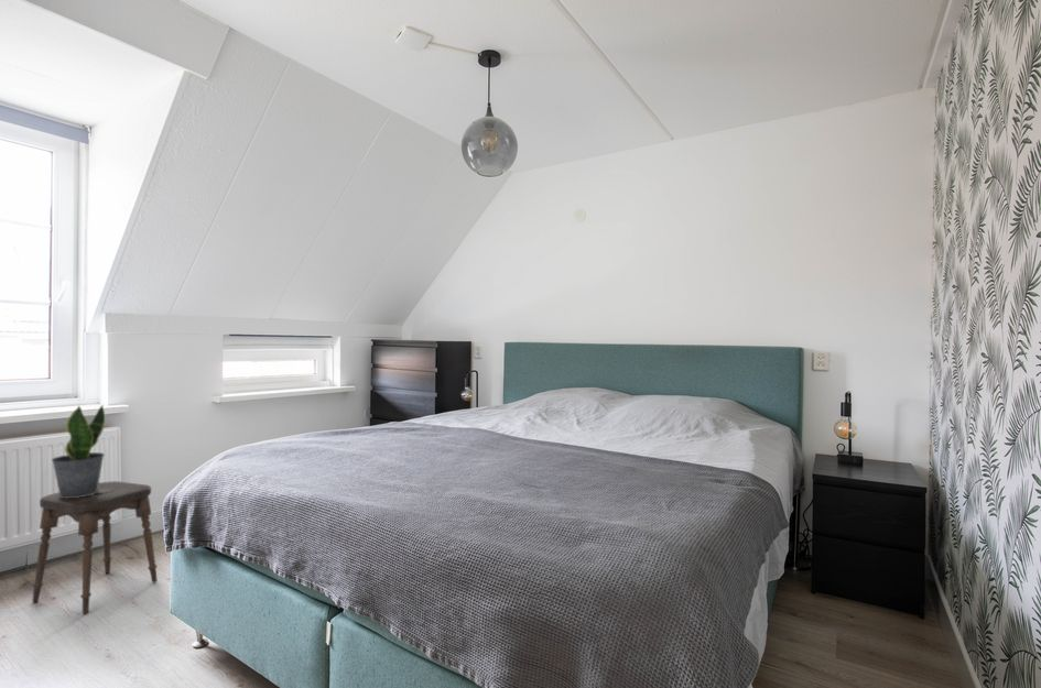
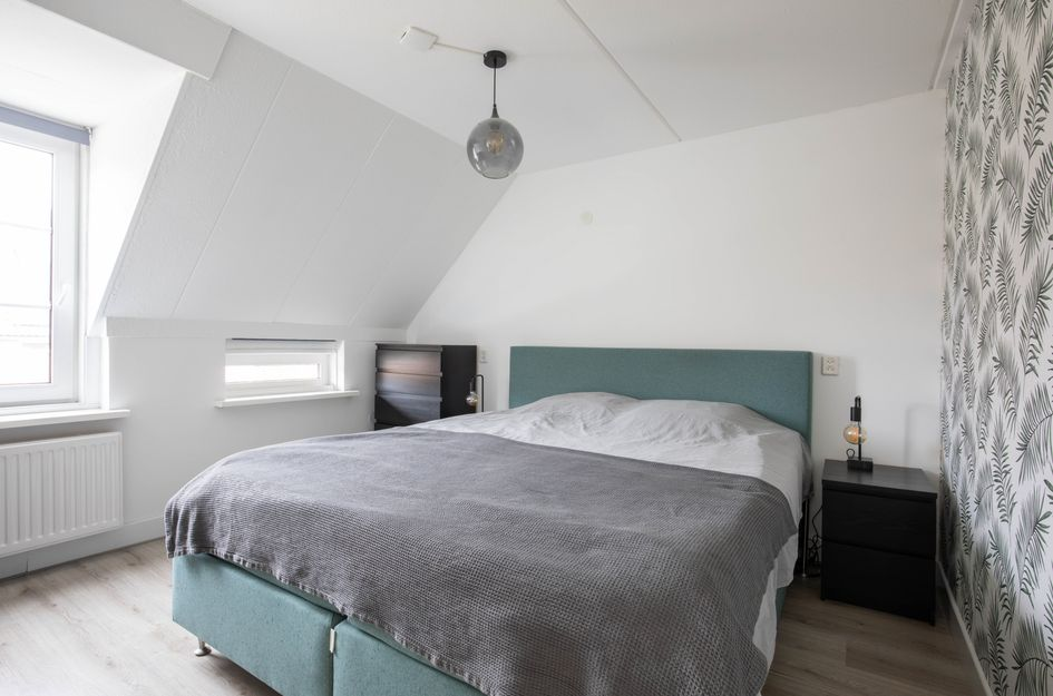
- potted plant (78, 448)
- stool (93, 544)
